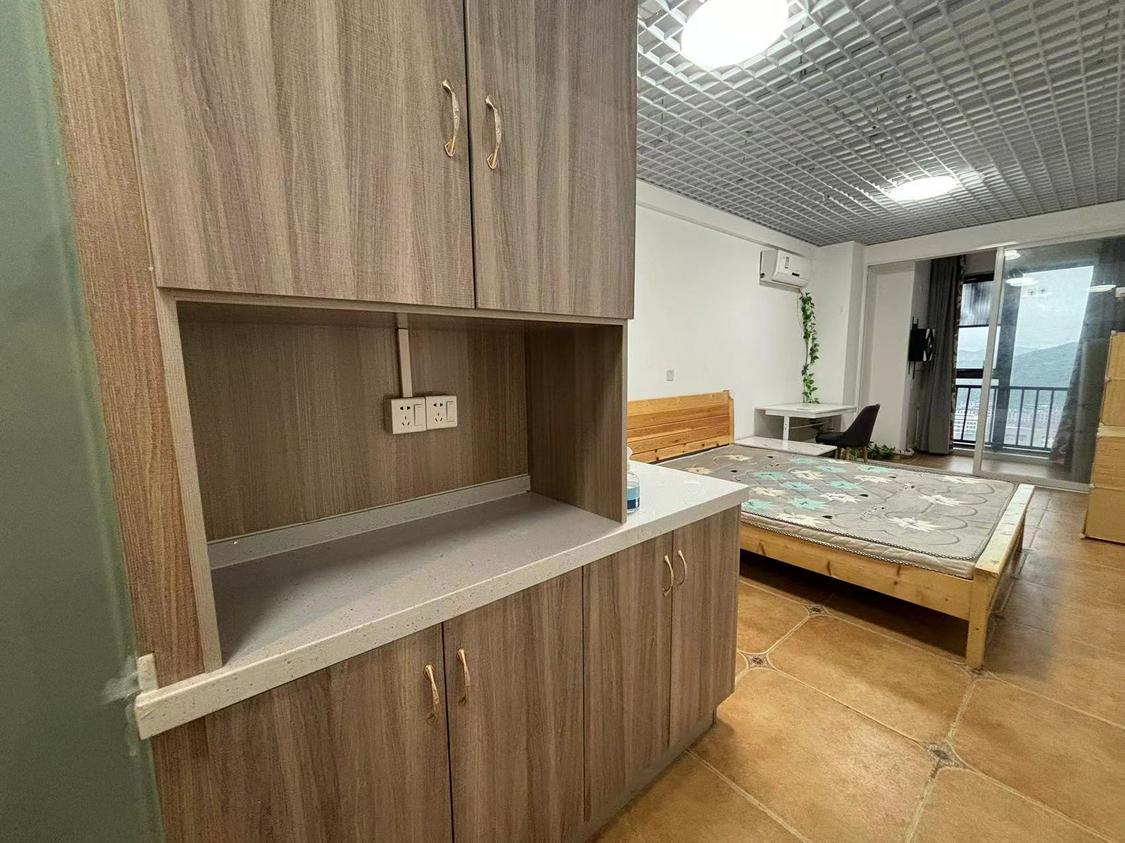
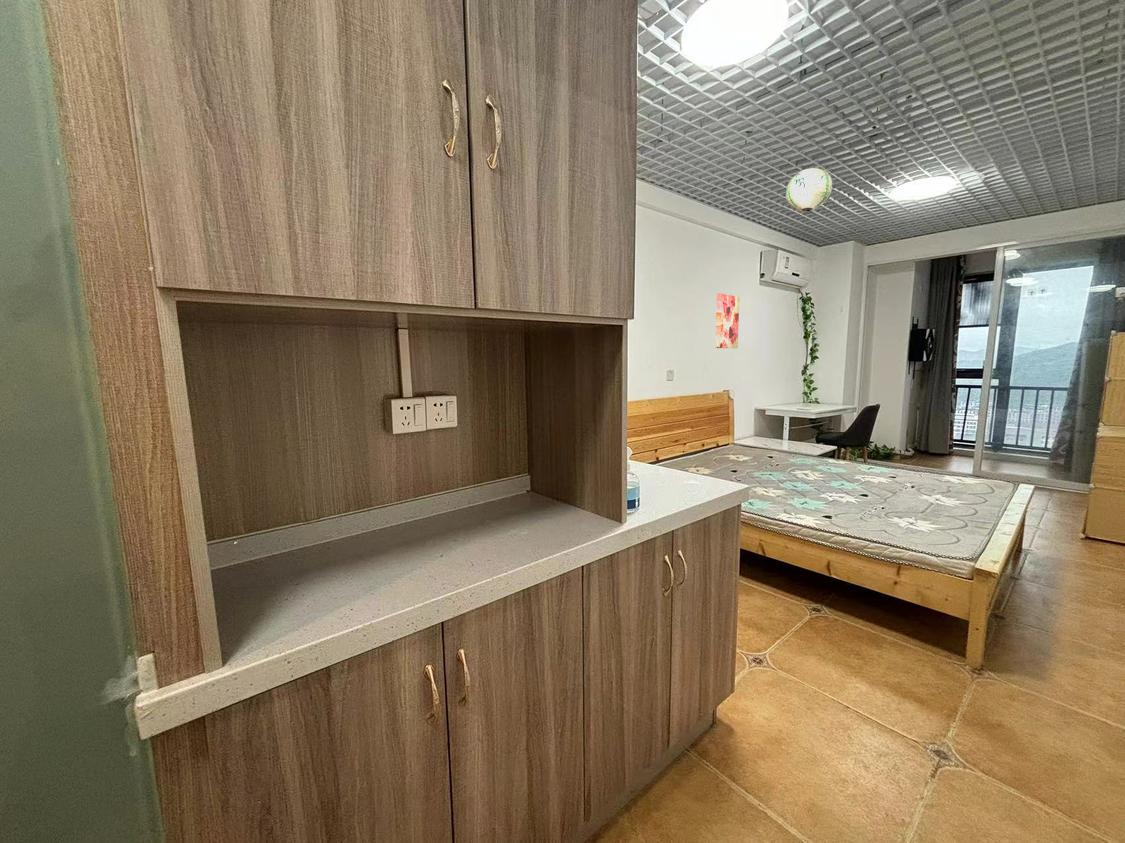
+ wall art (727, 321)
+ paper lantern (808, 190)
